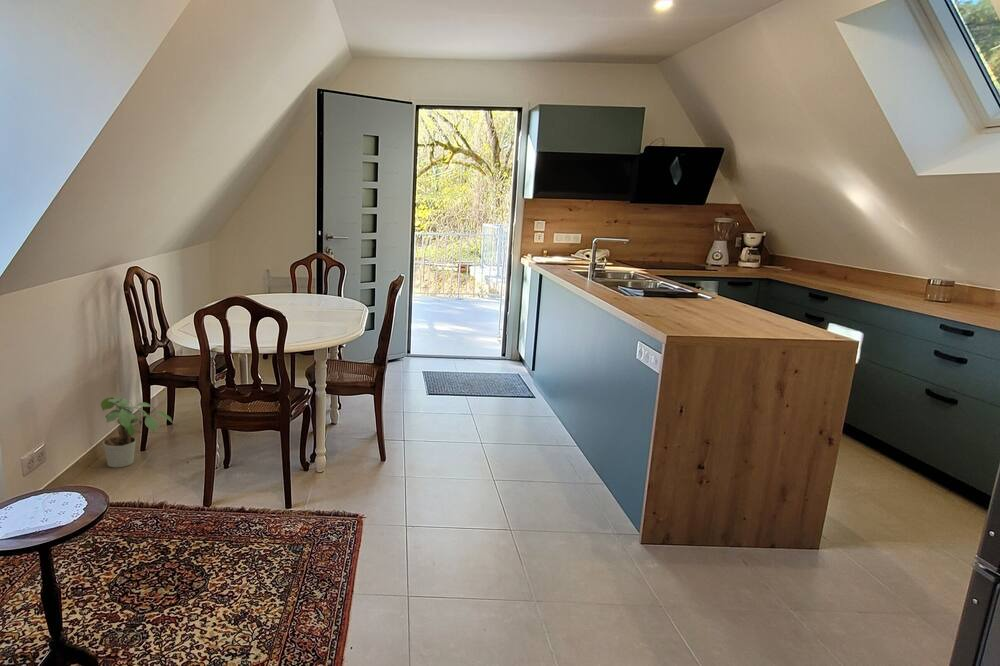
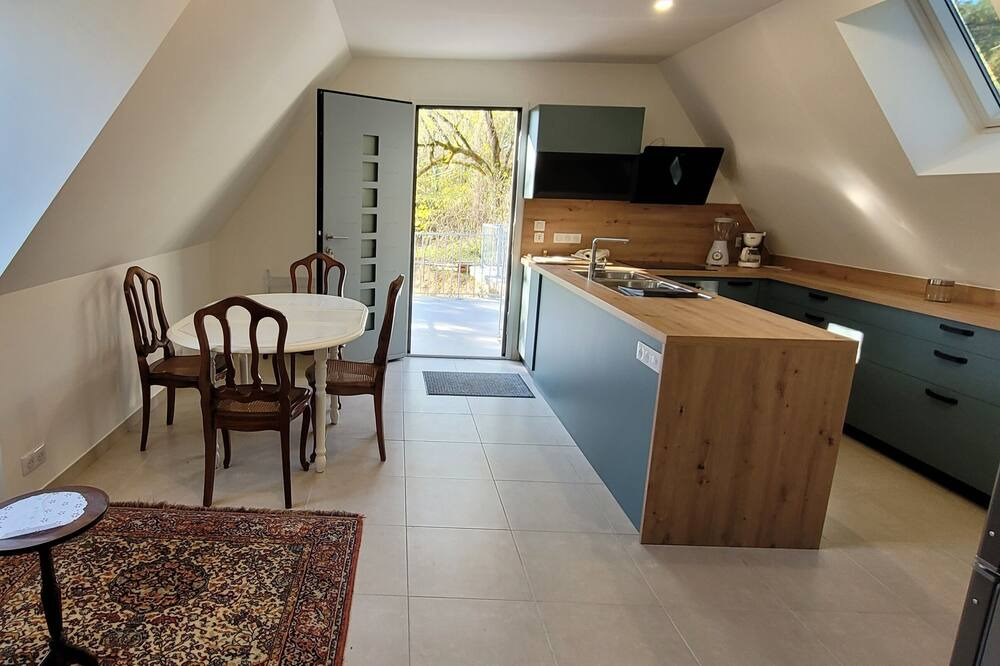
- potted plant (129, 430)
